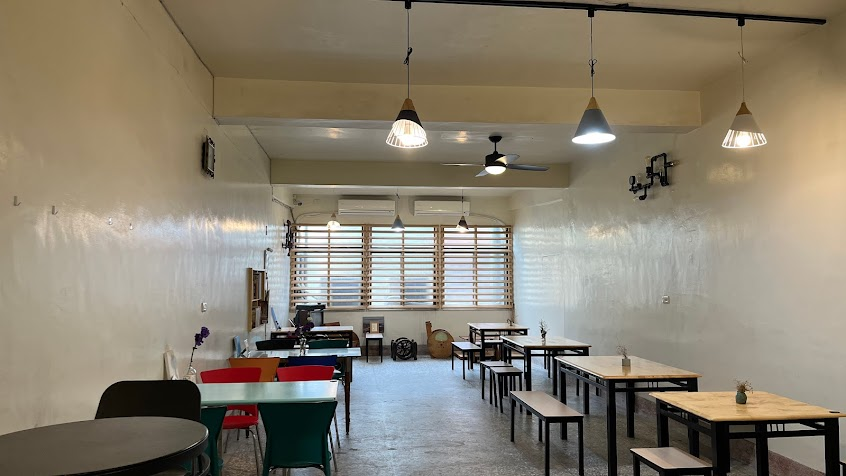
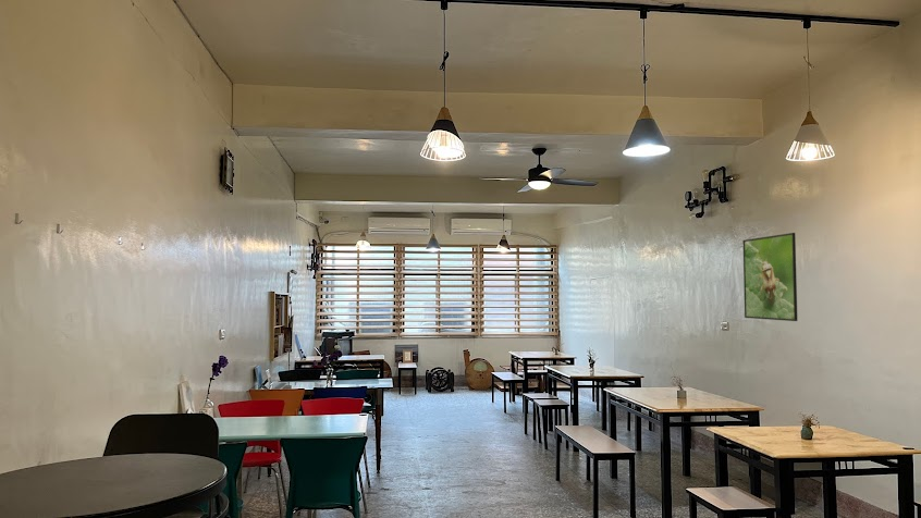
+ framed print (768, 278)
